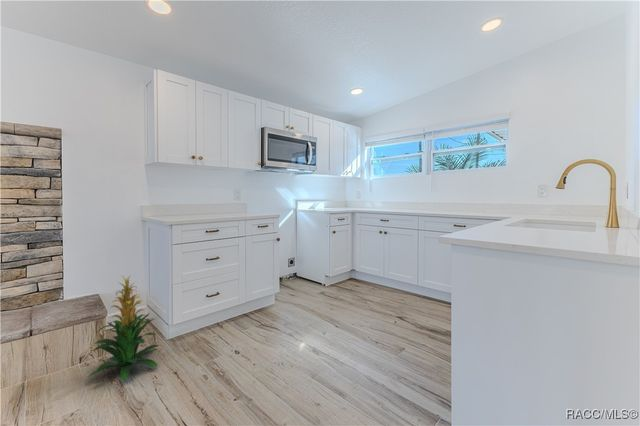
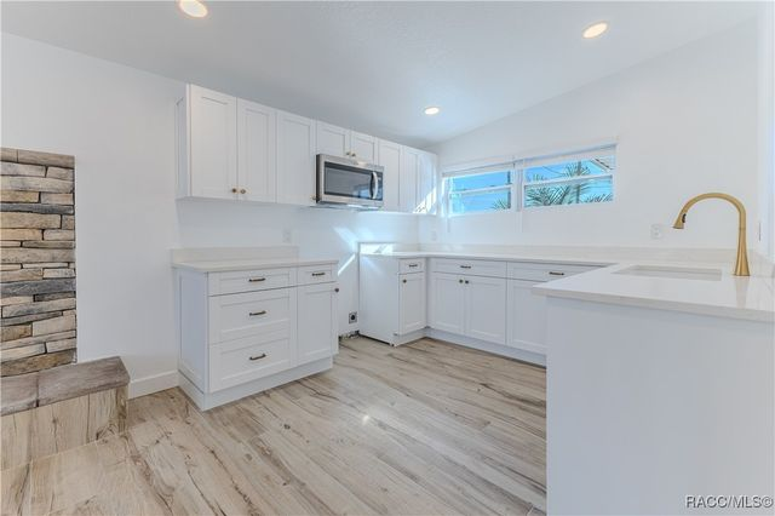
- indoor plant (128, 320)
